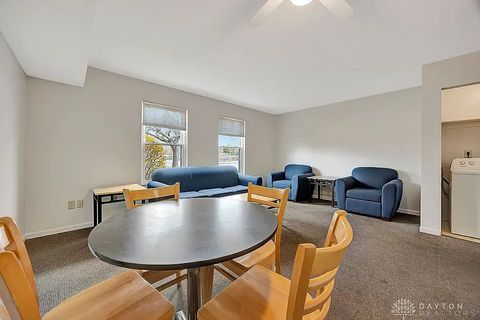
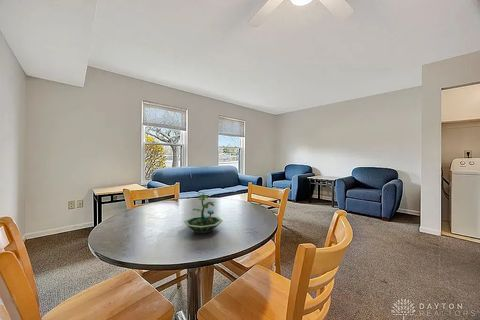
+ terrarium (203, 199)
